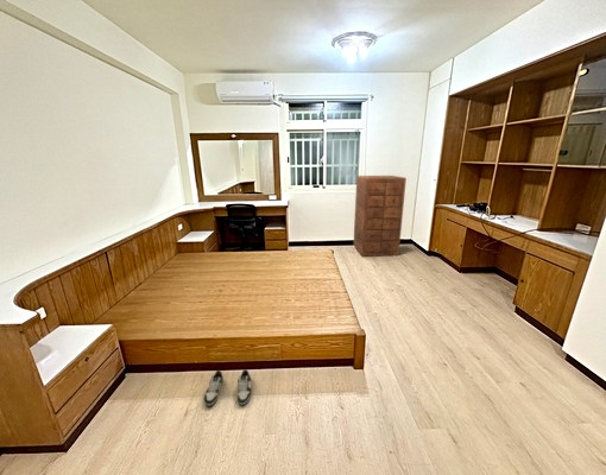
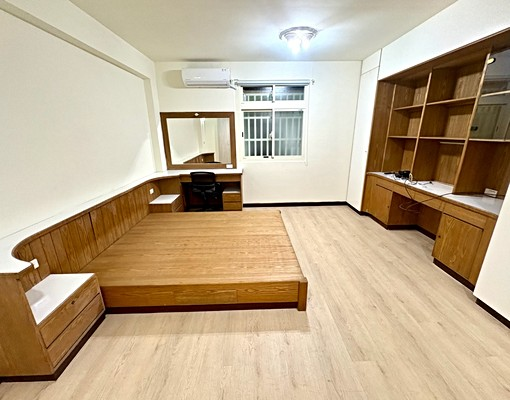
- dresser (377, 215)
- shoe (221, 384)
